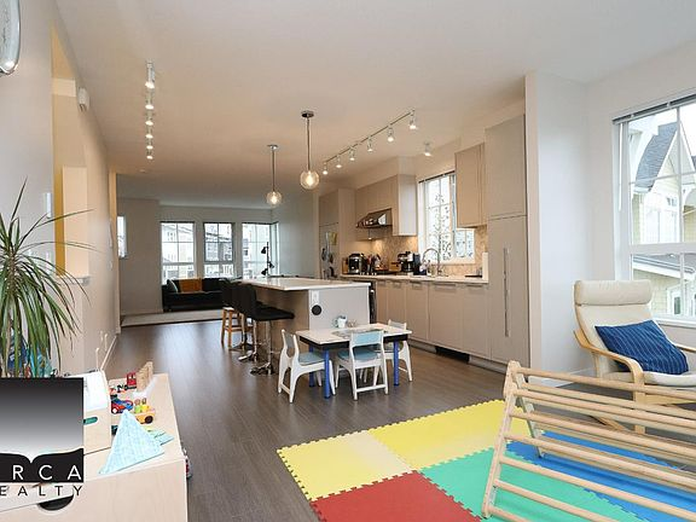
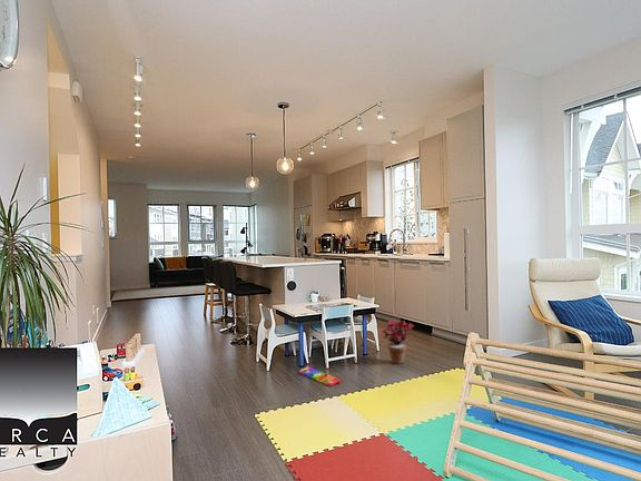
+ potted plant (396, 340)
+ knob puzzle (318, 374)
